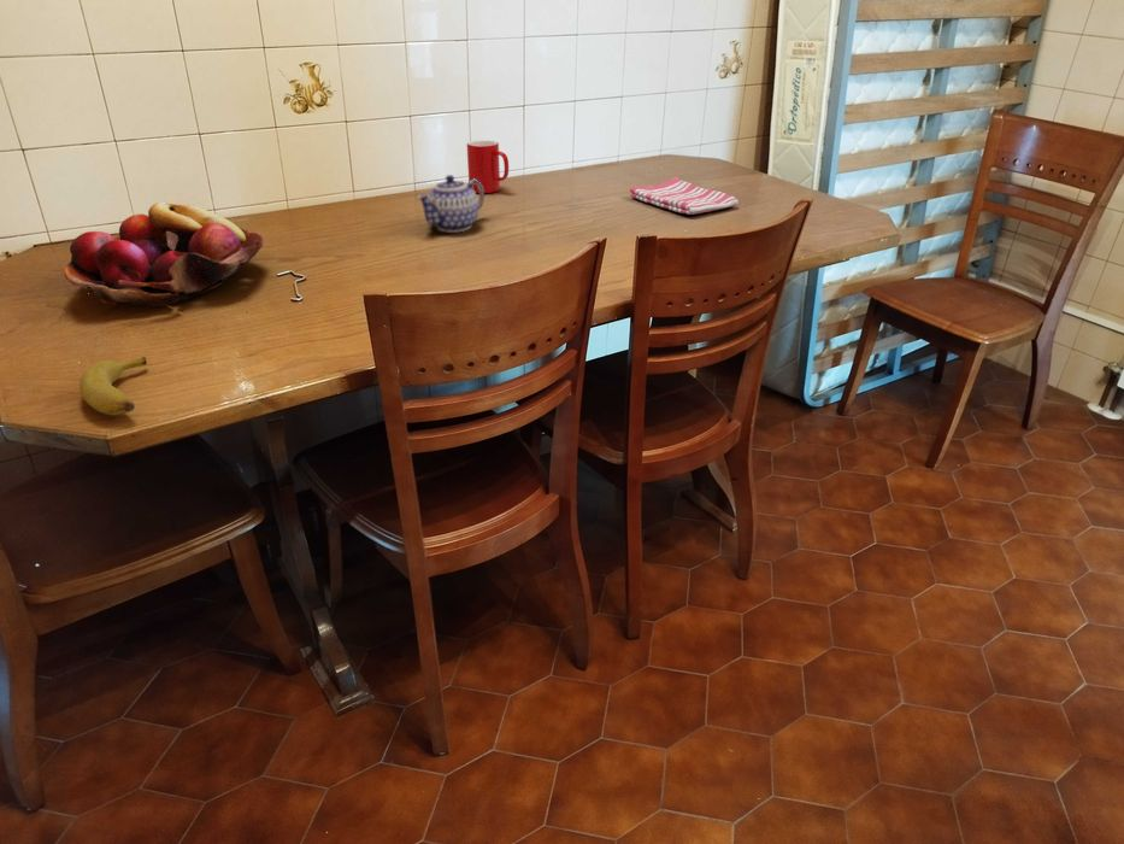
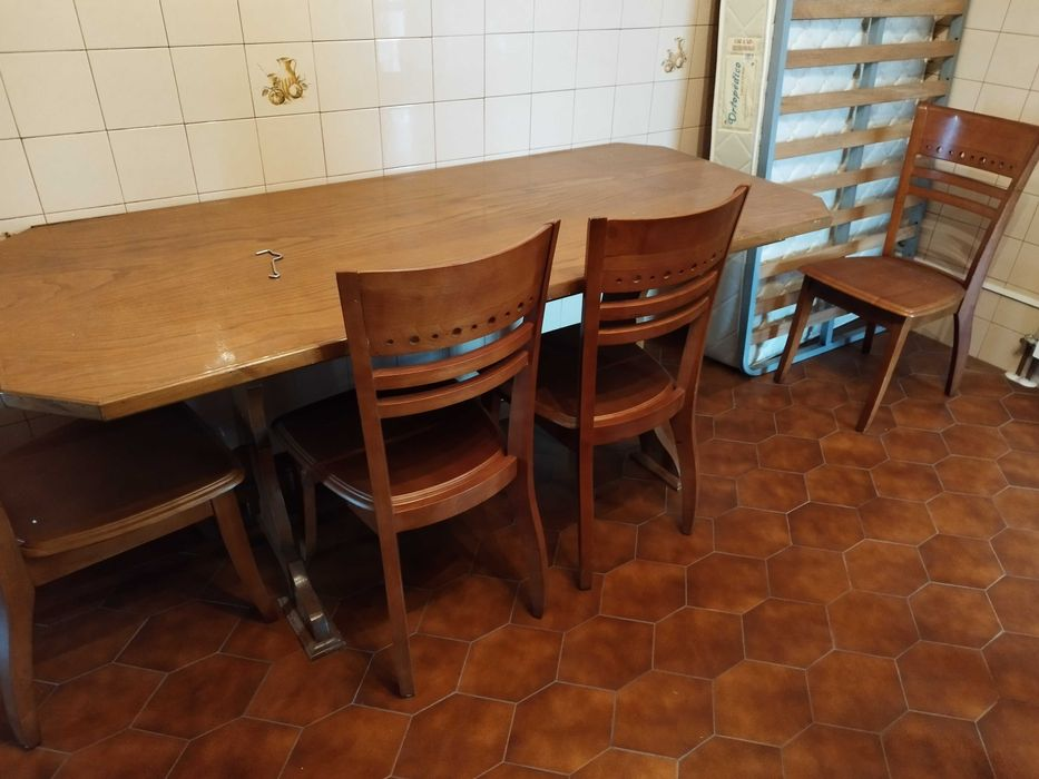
- fruit basket (167, 248)
- banana (118, 389)
- teapot (452, 201)
- dish towel (682, 195)
- cup (487, 168)
